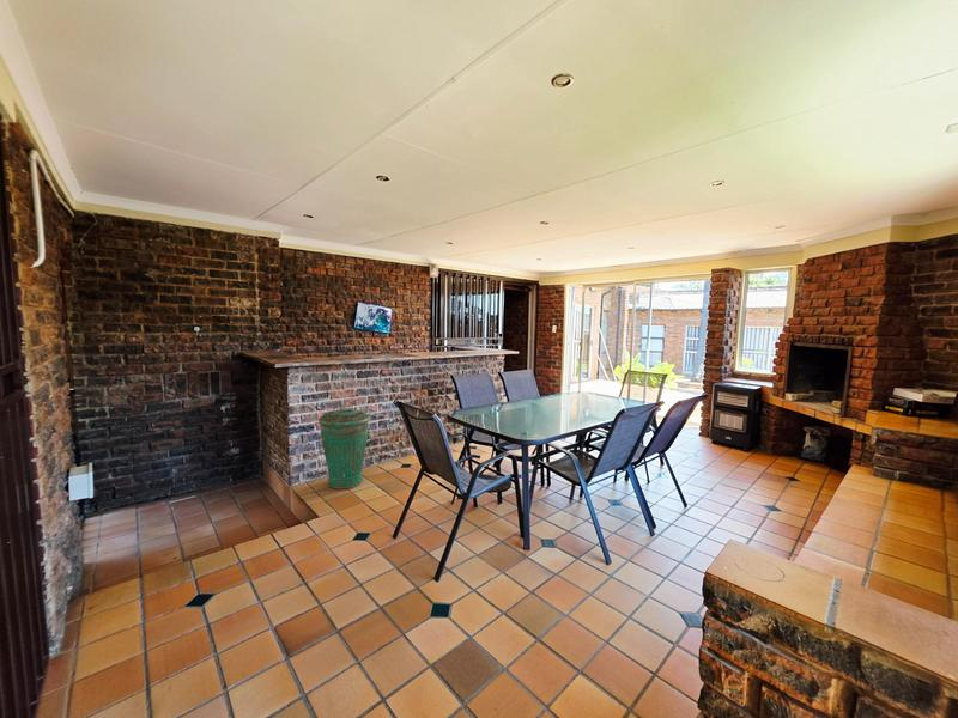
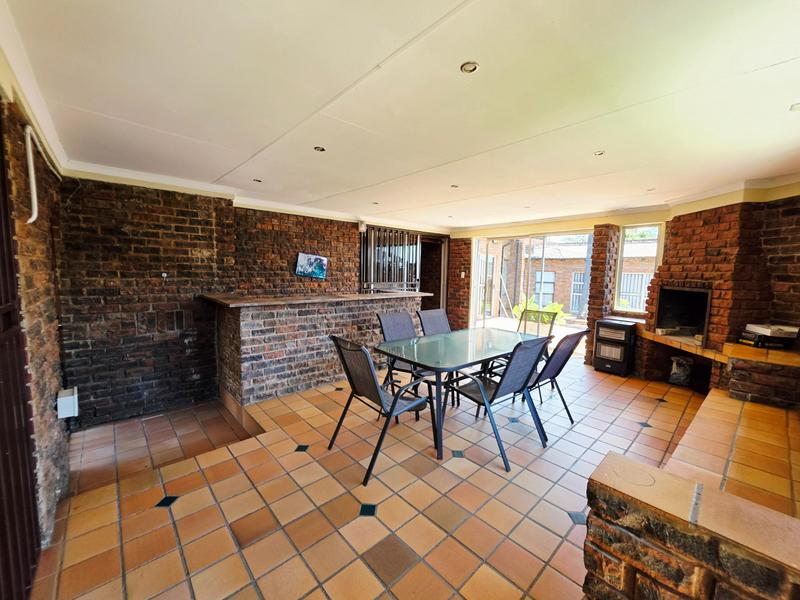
- trash can (345, 445)
